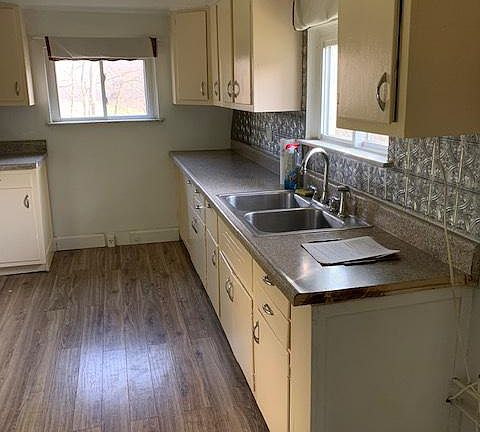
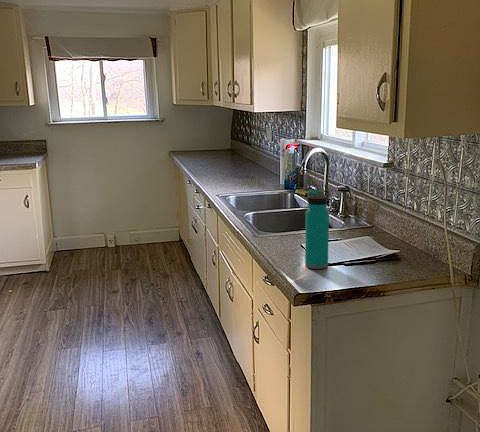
+ water bottle (317, 228)
